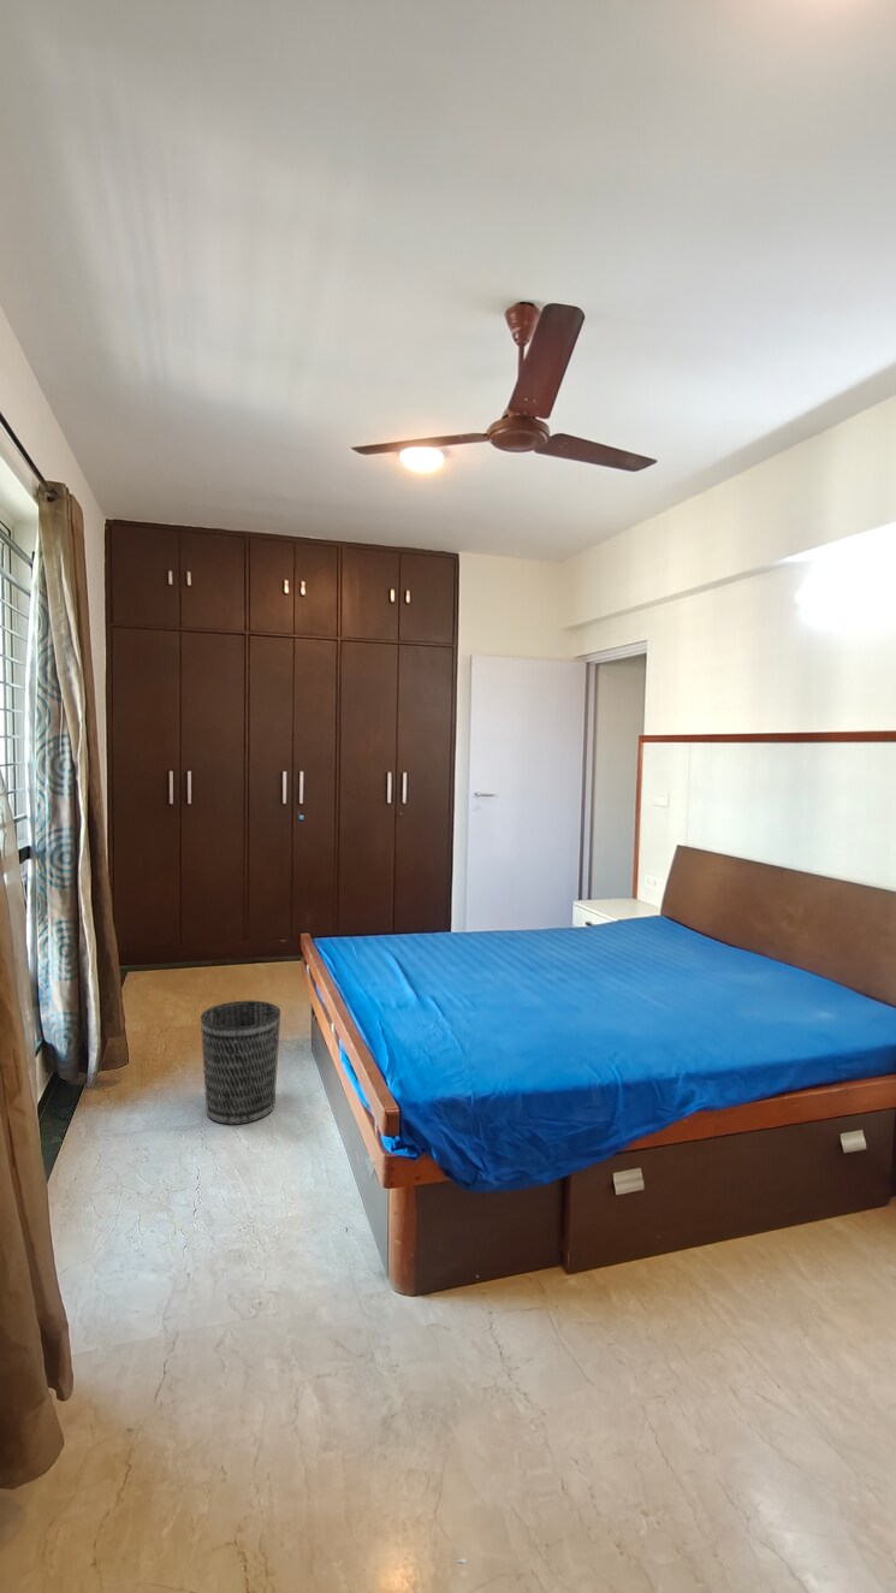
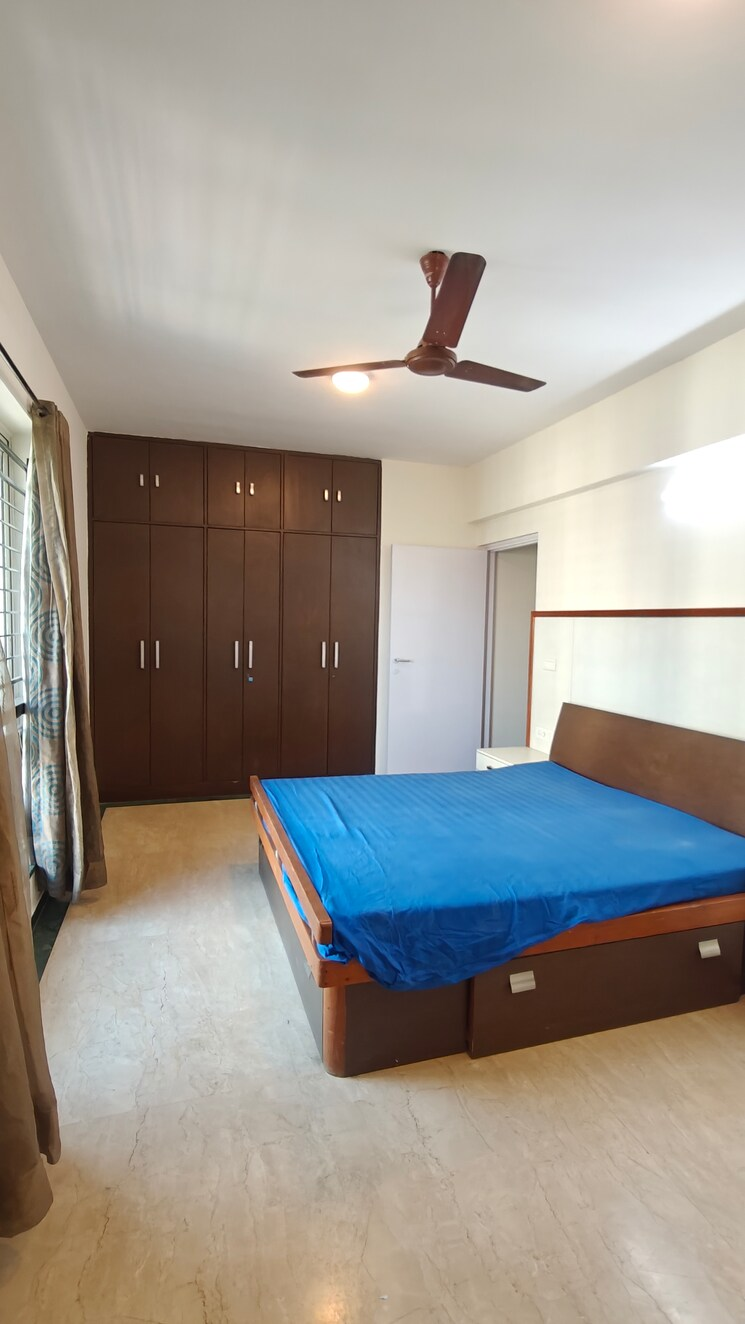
- wastebasket (241, 1060)
